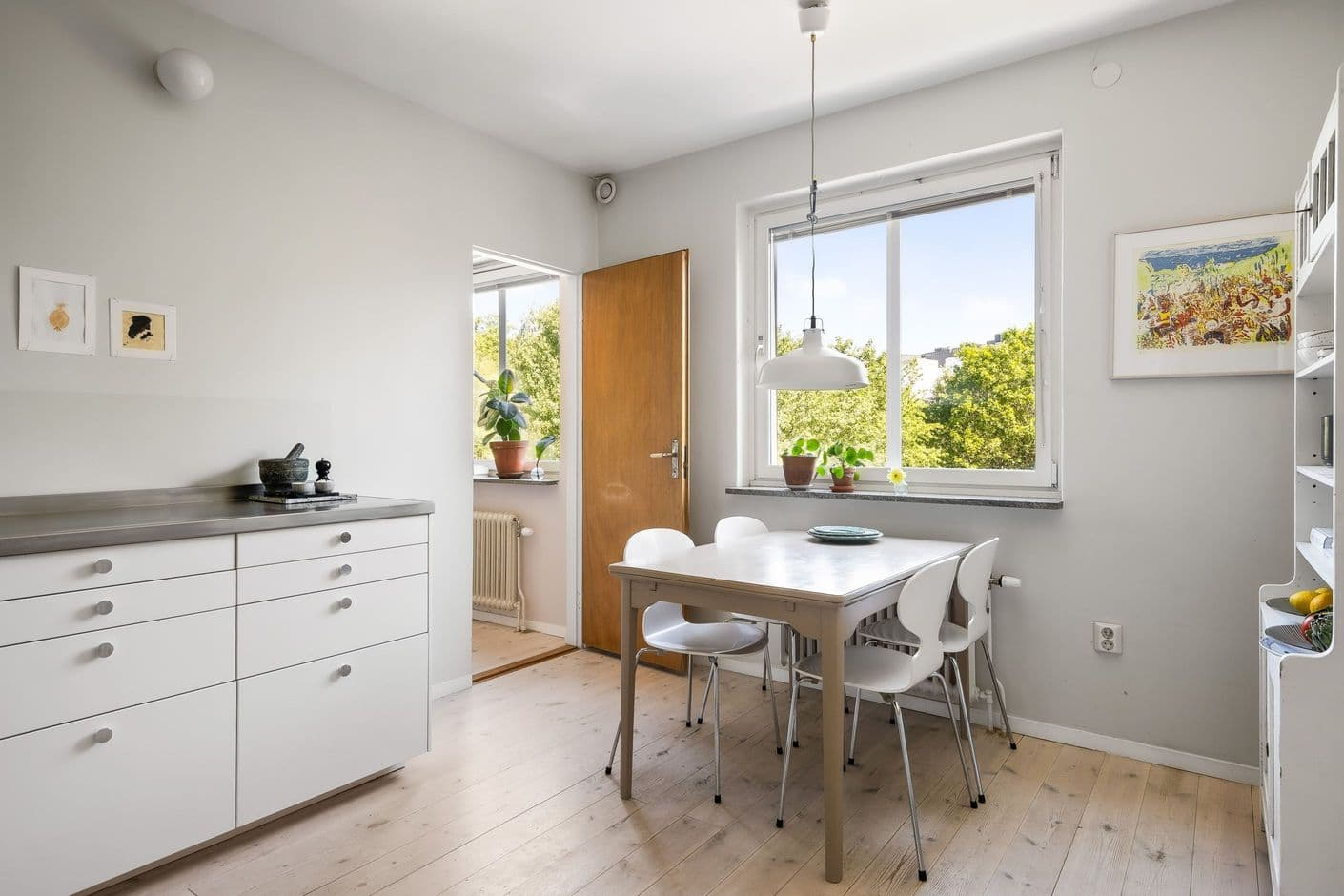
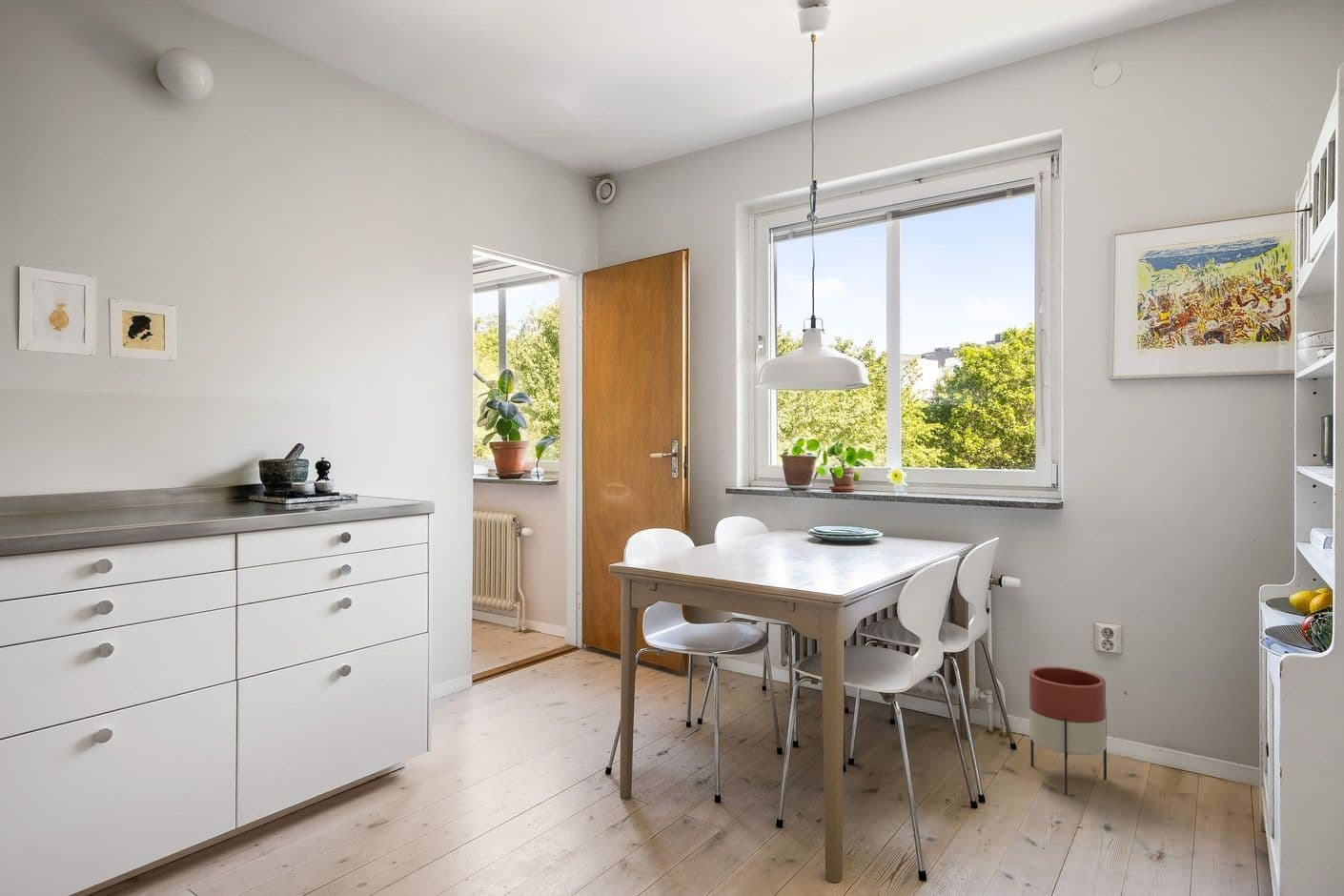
+ planter (1067, 728)
